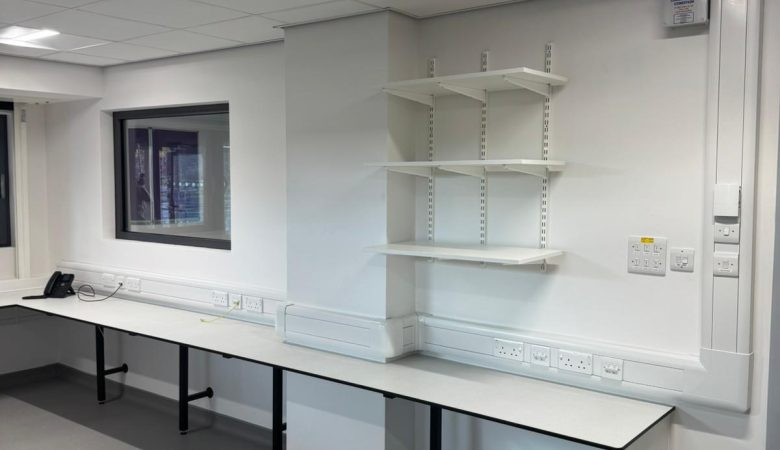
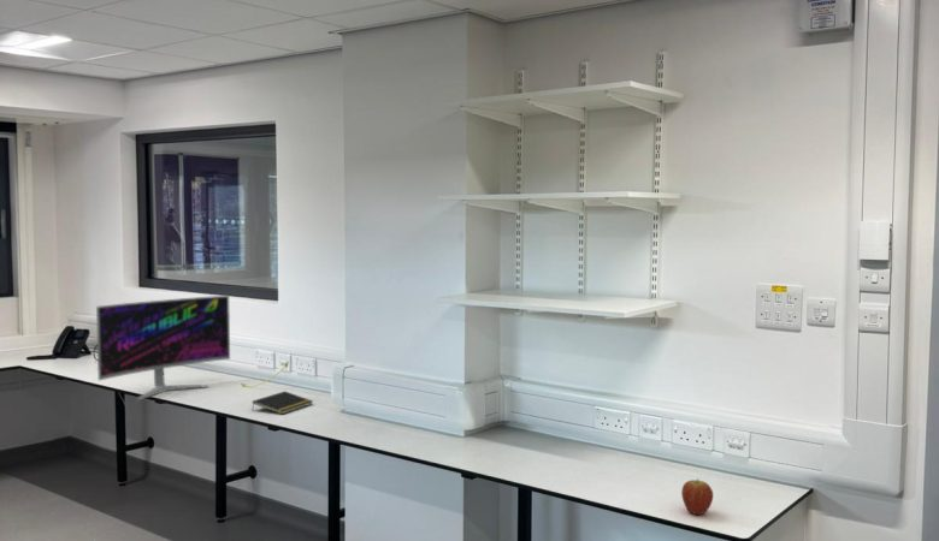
+ monitor (165, 345)
+ notepad (283, 402)
+ fruit (696, 495)
